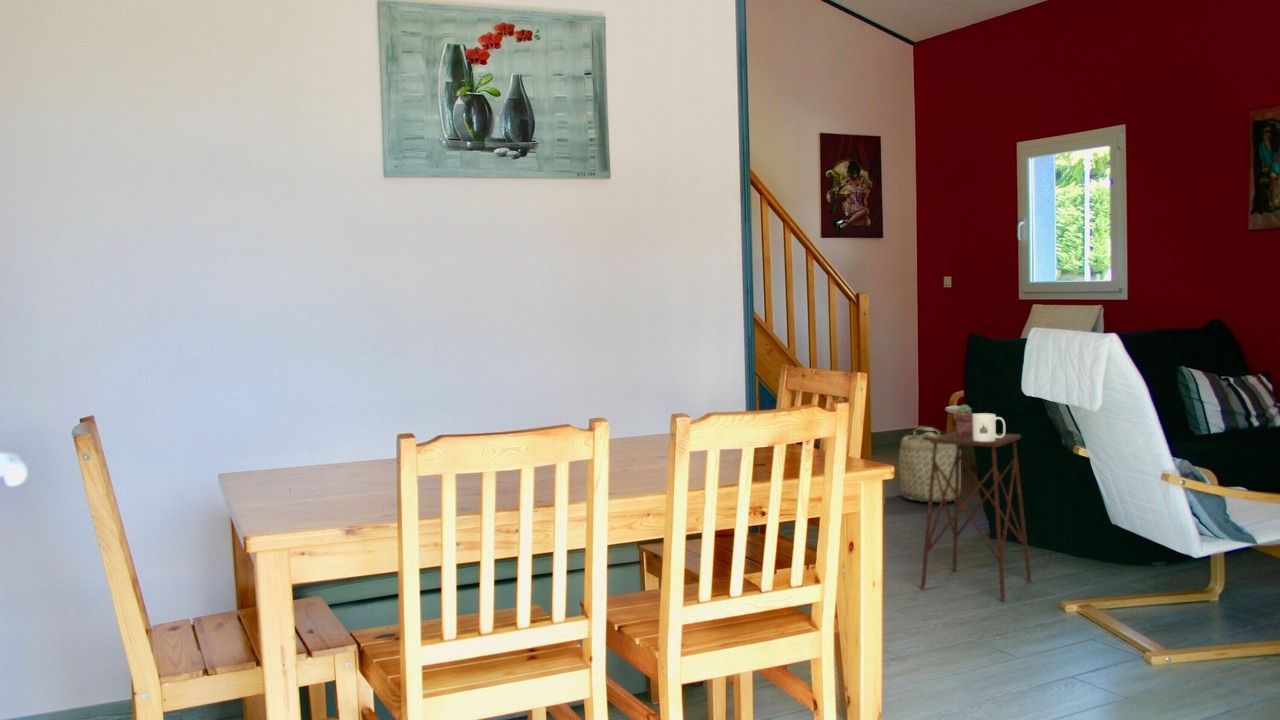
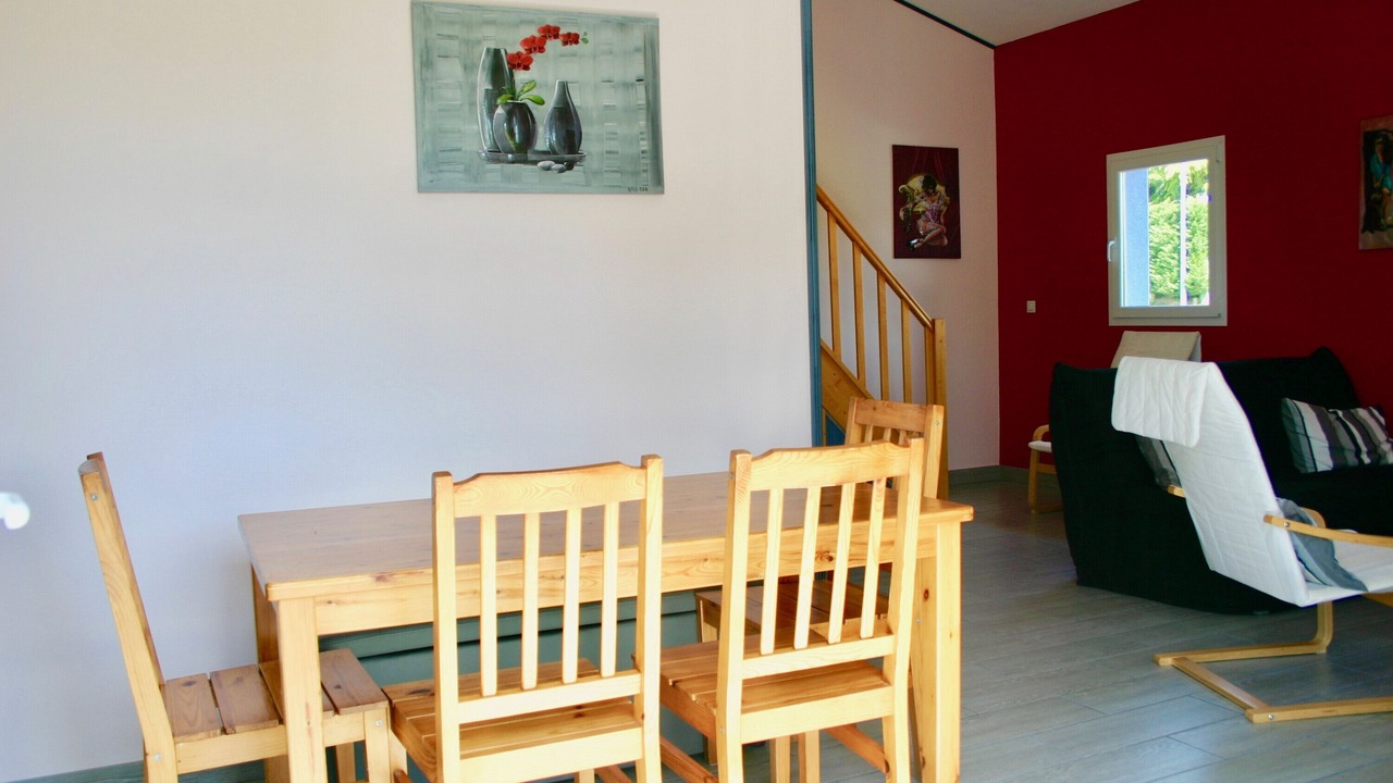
- side table (975, 510)
- mug (989, 427)
- potted succulent (965, 418)
- basket (931, 463)
